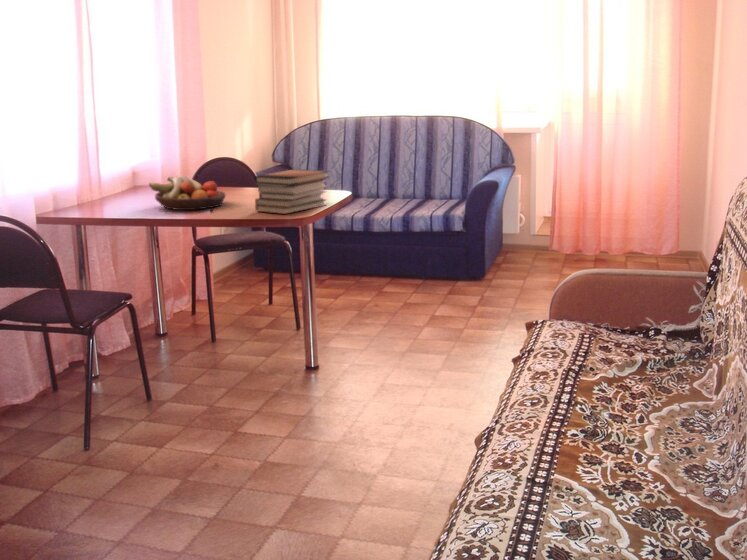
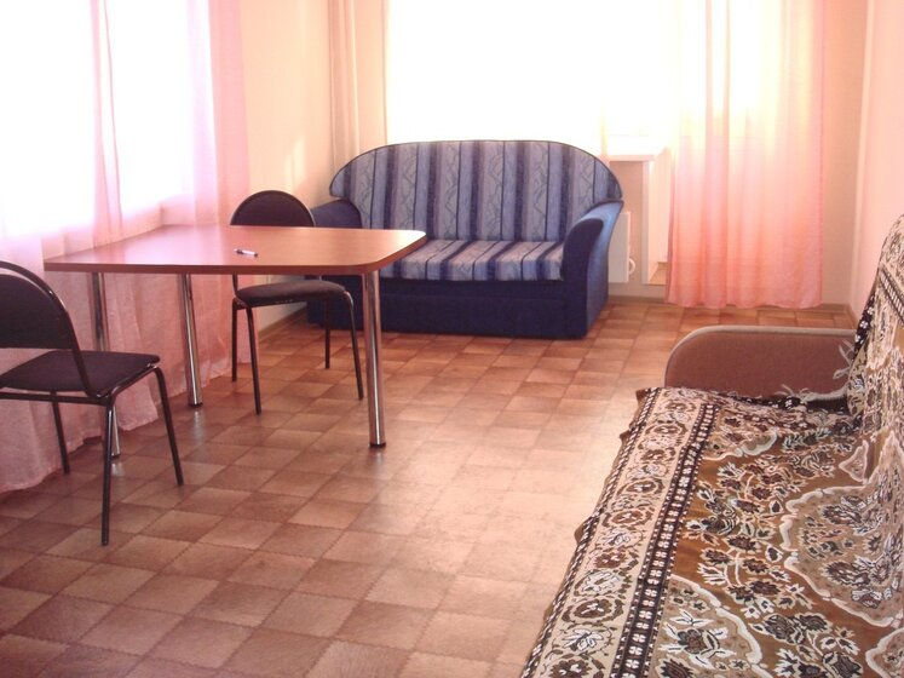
- fruit bowl (189, 191)
- book stack (292, 190)
